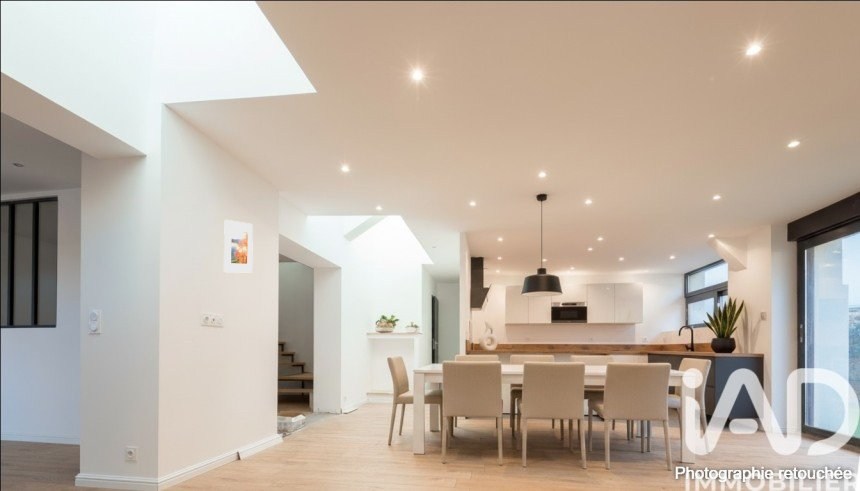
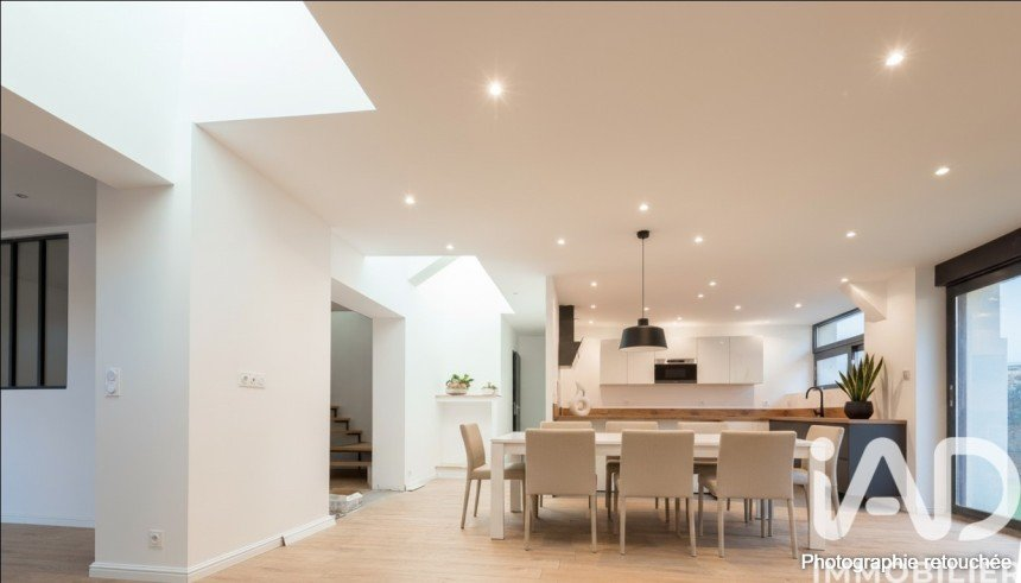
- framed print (238, 247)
